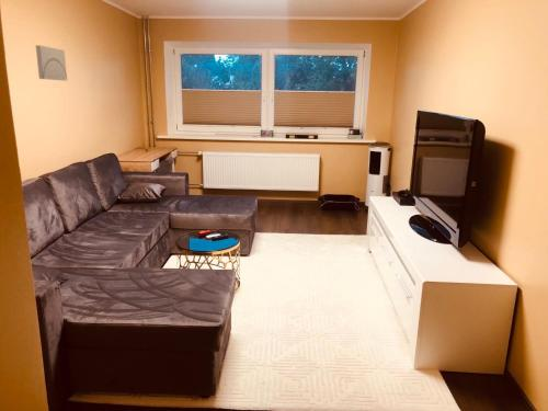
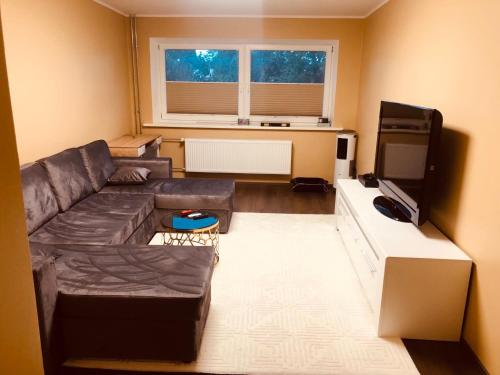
- wall art (52, 64)
